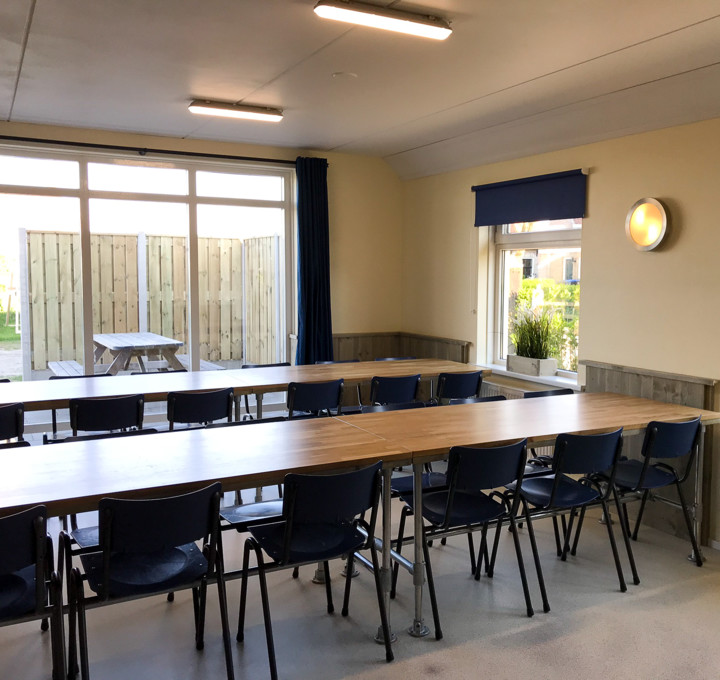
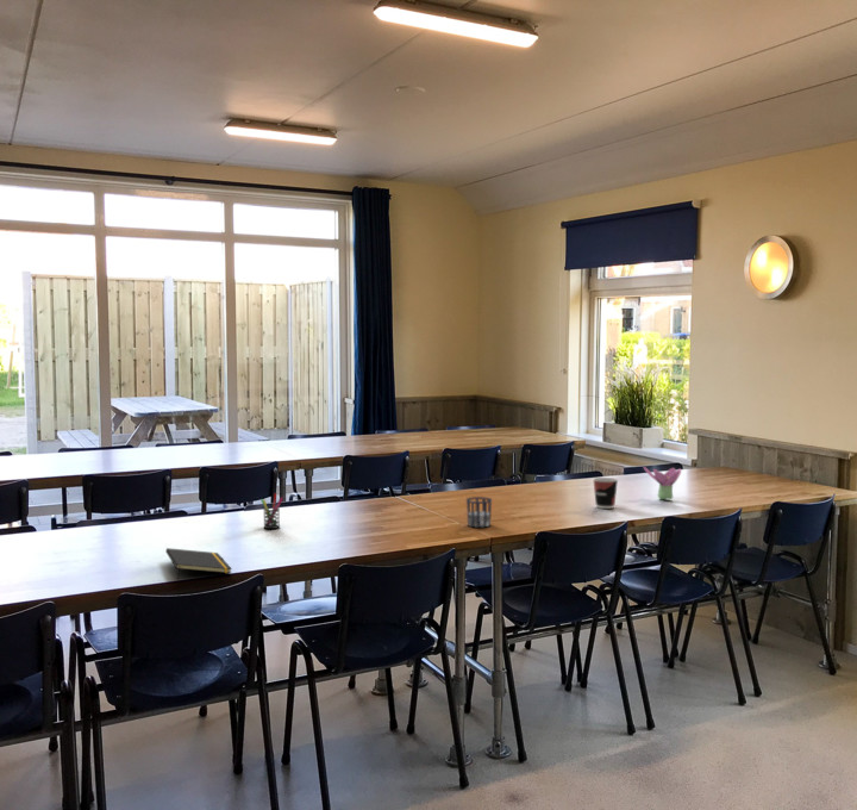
+ cup (478, 511)
+ pen holder (270, 510)
+ decorative flower (664, 482)
+ notepad (198, 560)
+ cup (605, 493)
